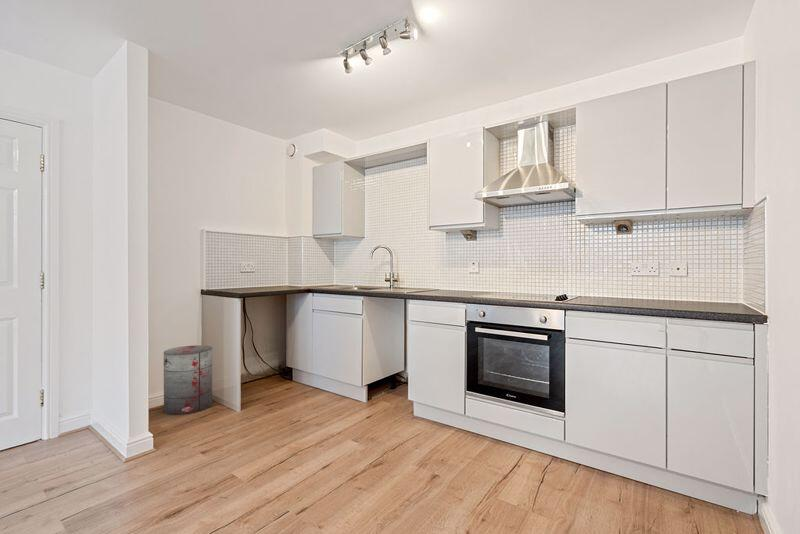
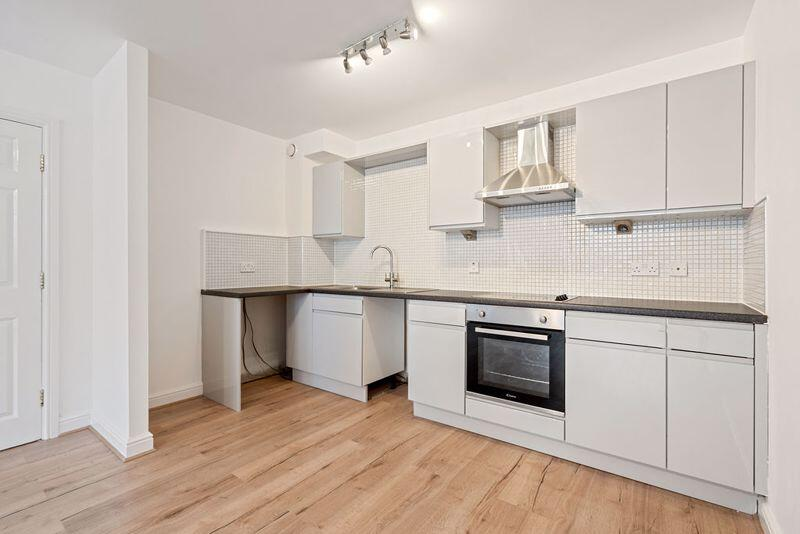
- trash can (188, 378)
